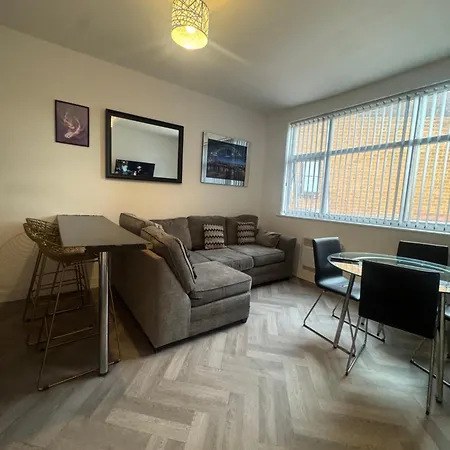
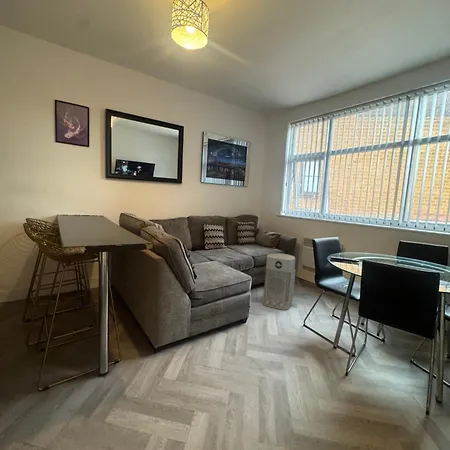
+ air purifier (279, 279)
